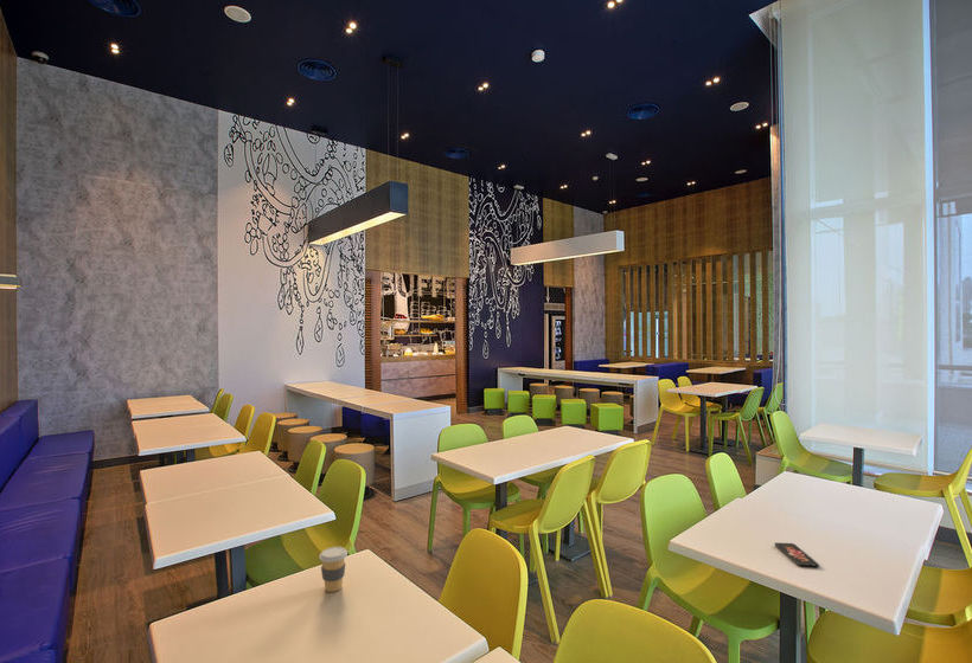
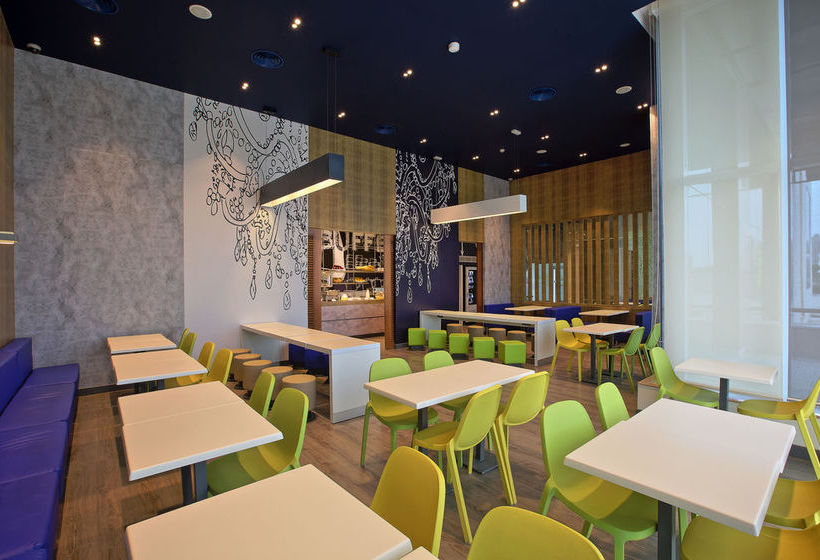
- coffee cup (333, 569)
- smartphone (795, 554)
